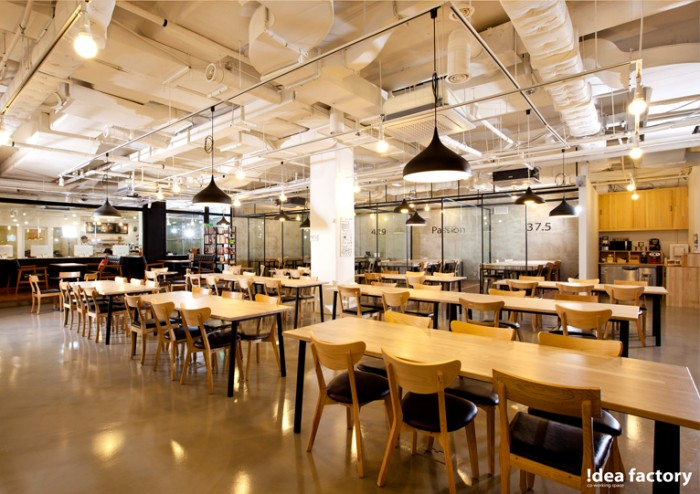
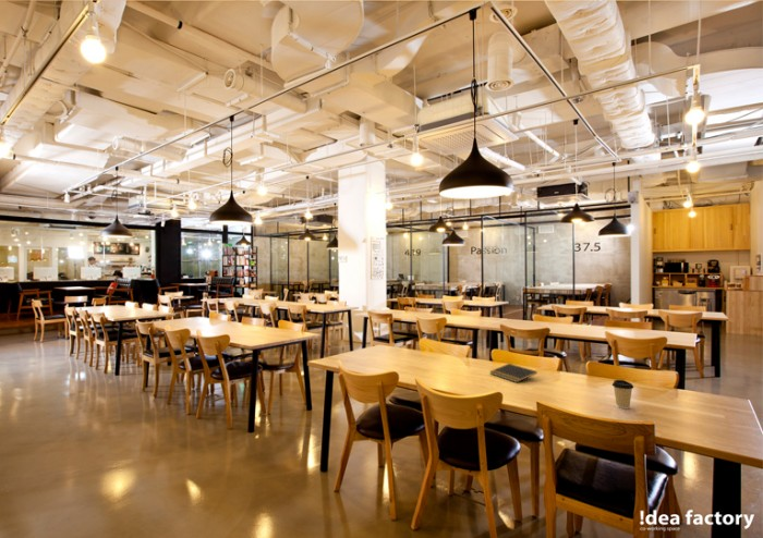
+ coffee cup (622, 394)
+ notepad (512, 371)
